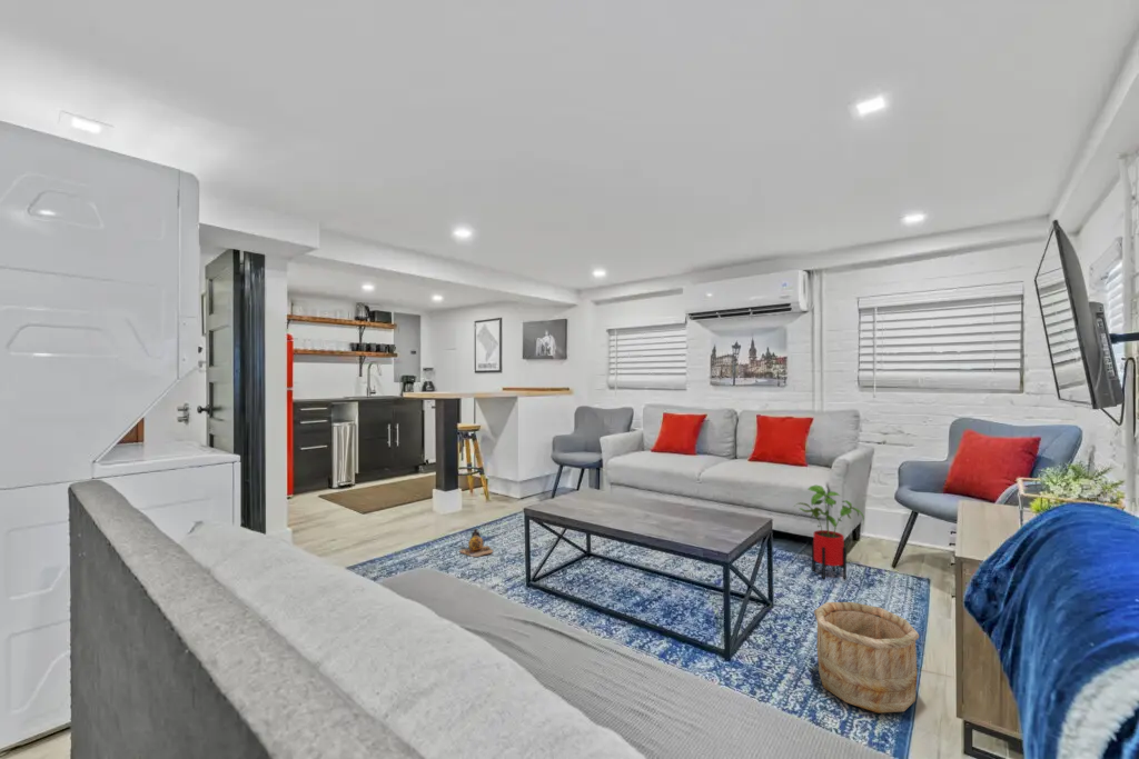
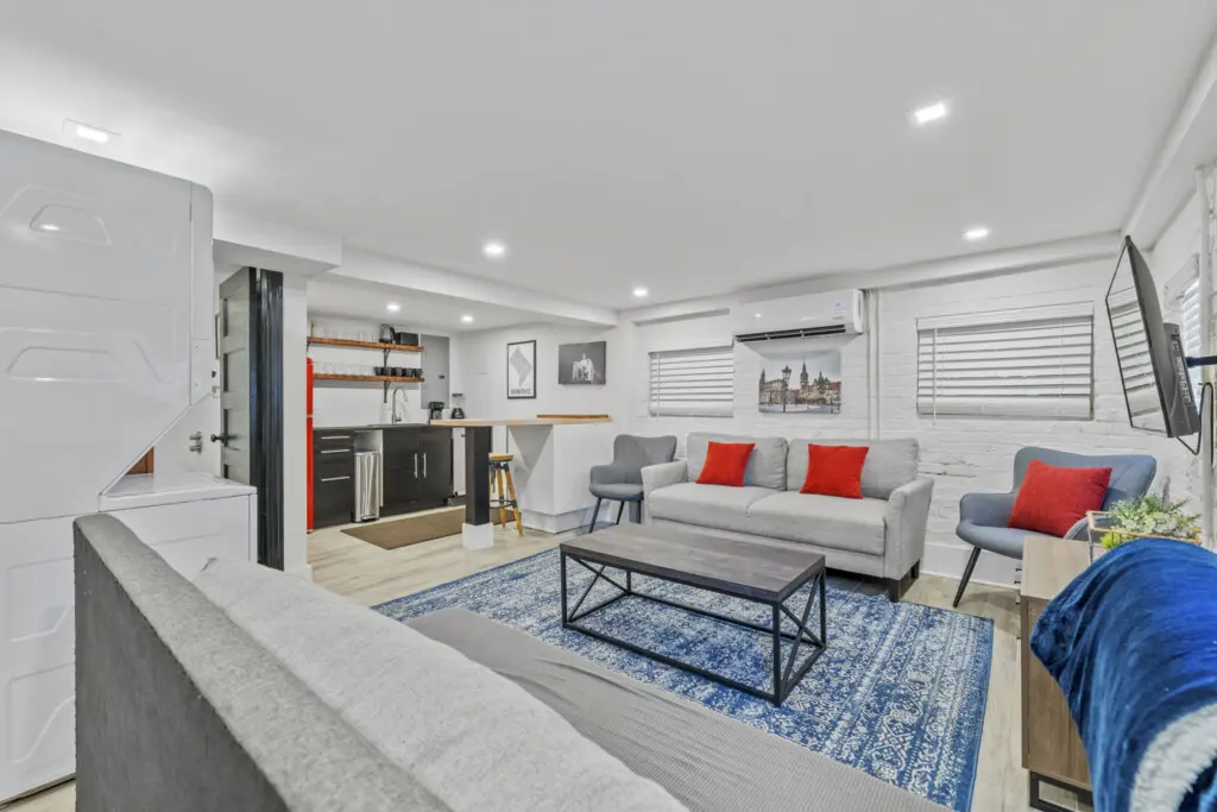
- wooden bucket (864, 653)
- house plant (825, 530)
- vase (476, 540)
